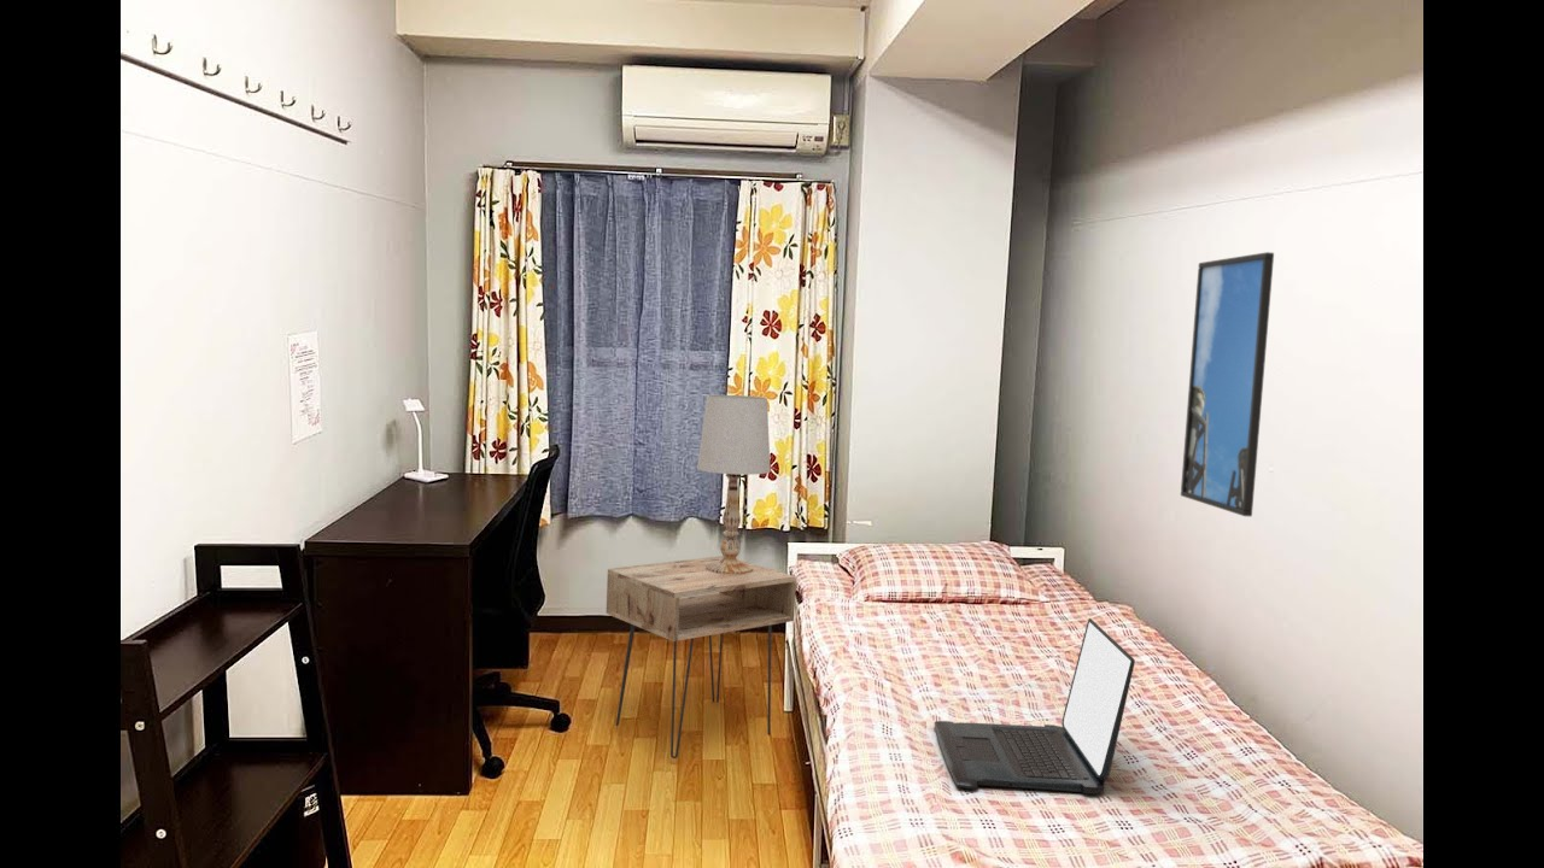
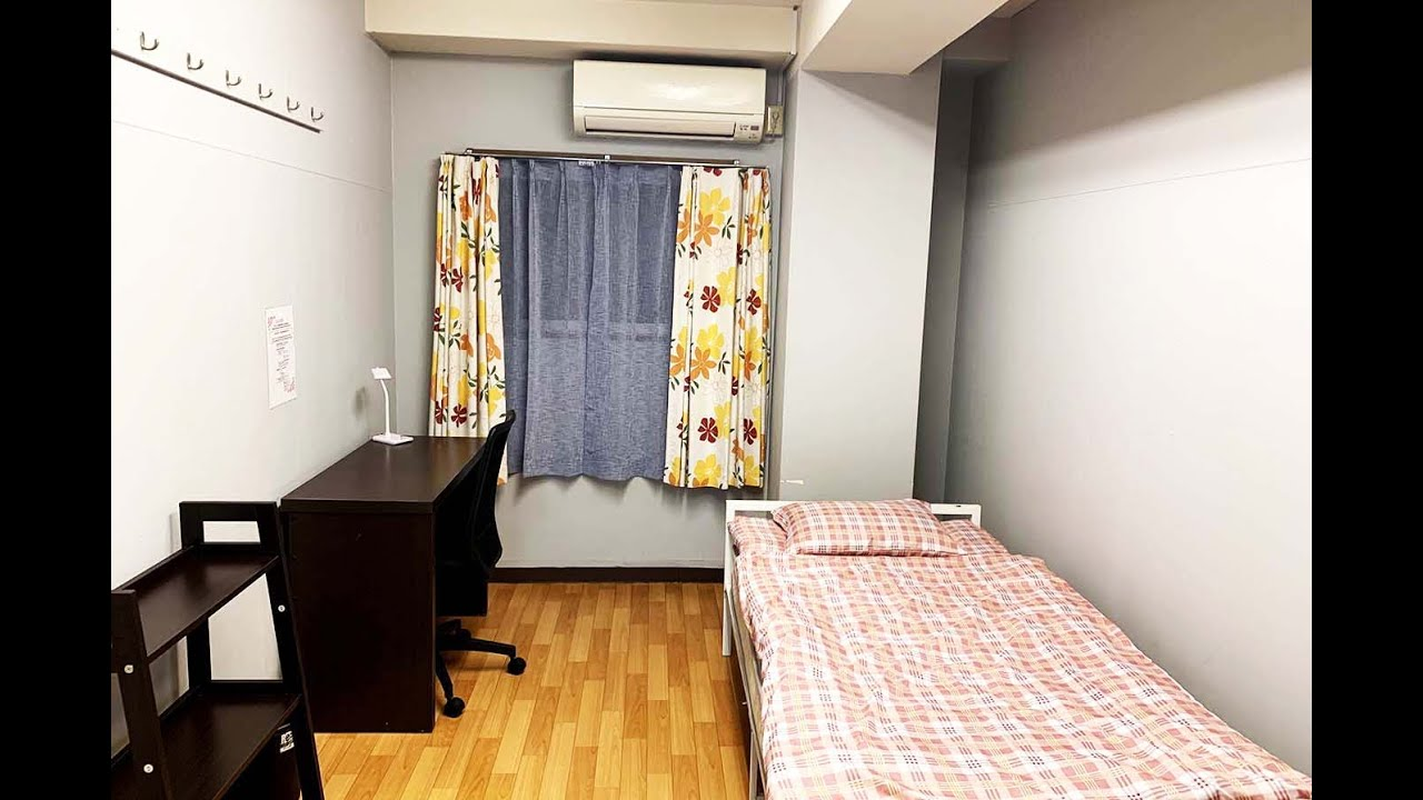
- nightstand (691, 651)
- table lamp (732, 482)
- laptop (1025, 726)
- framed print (1223, 382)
